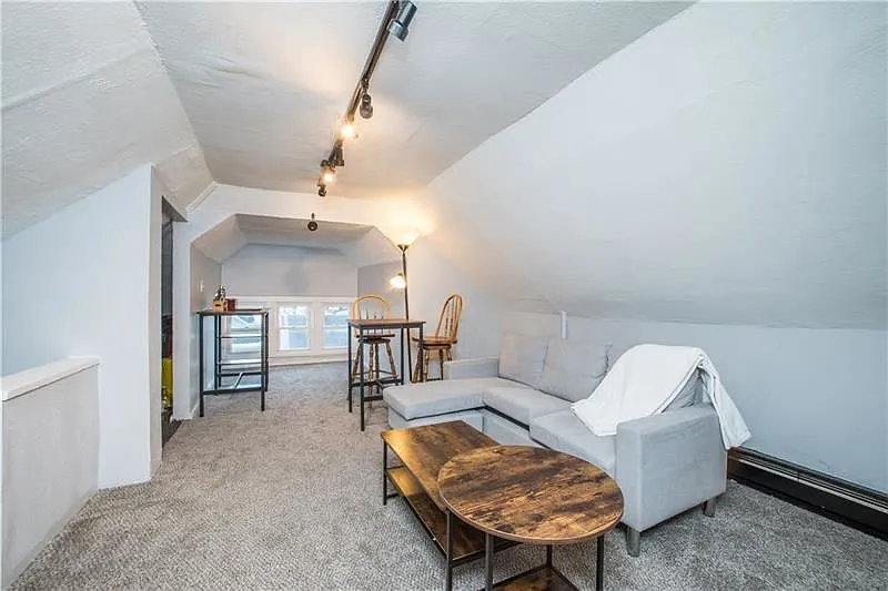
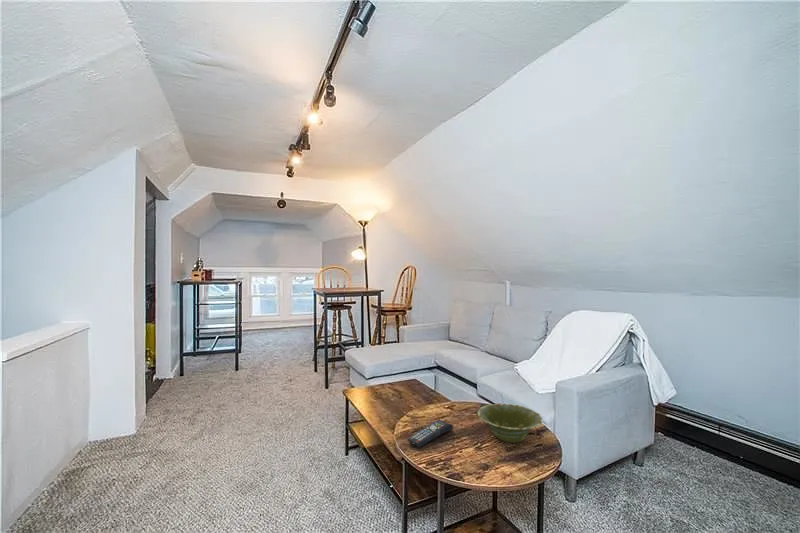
+ remote control (431, 432)
+ dish (509, 426)
